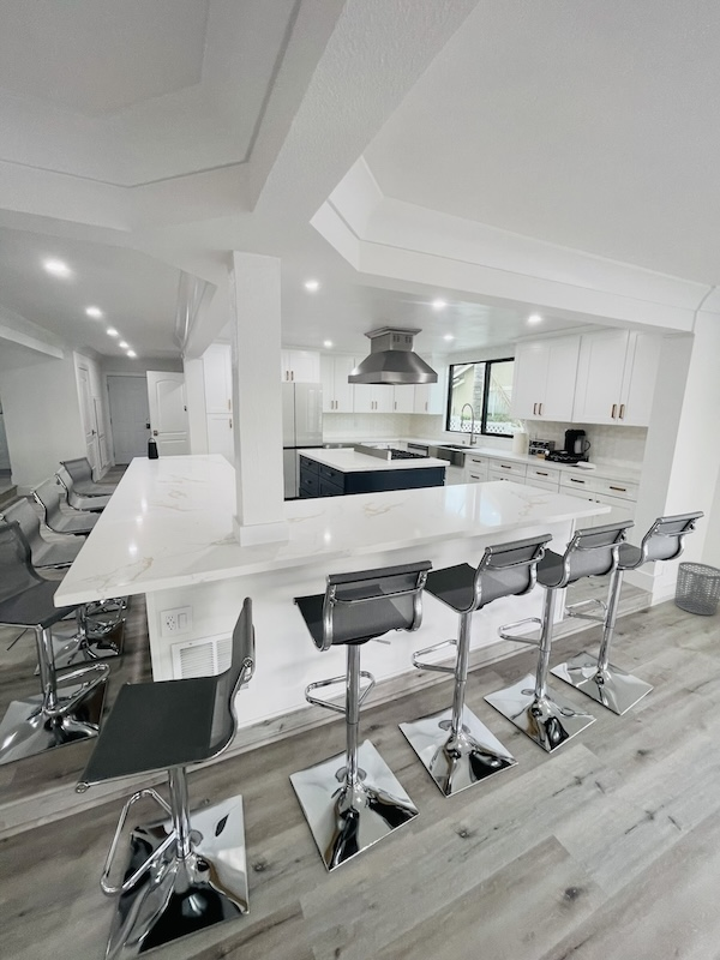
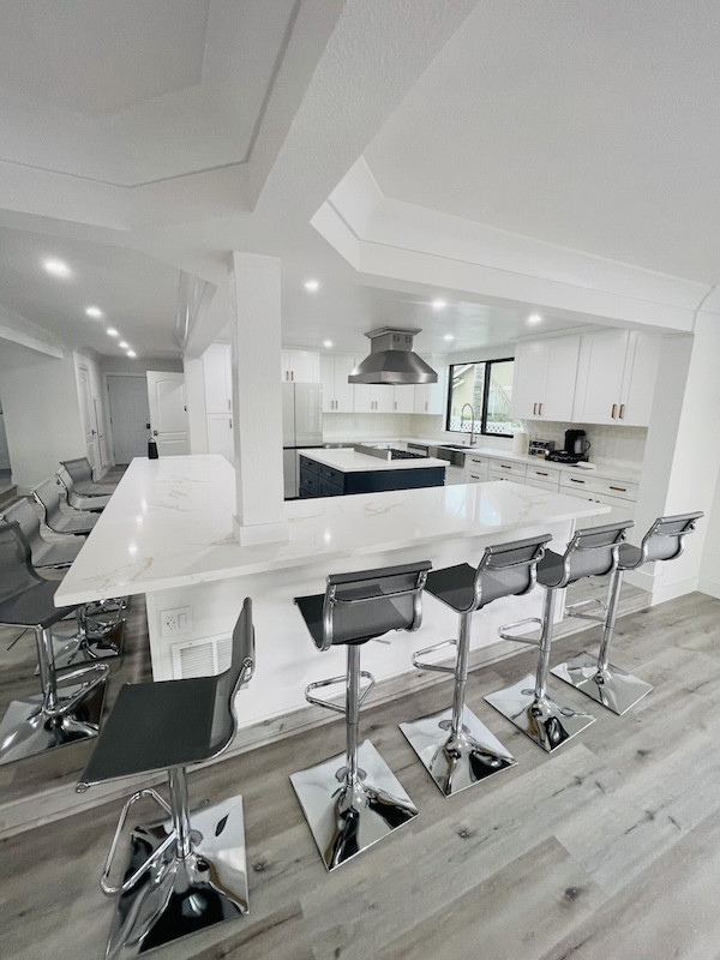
- waste bin (697, 588)
